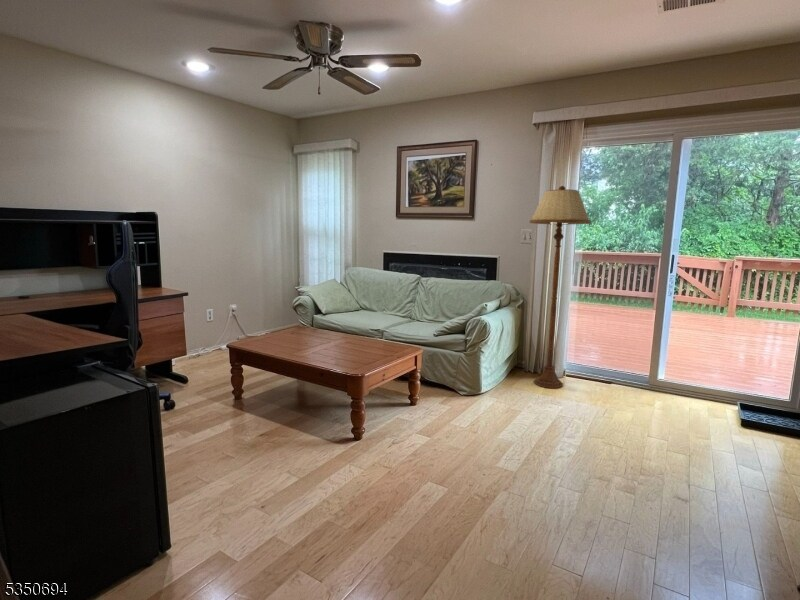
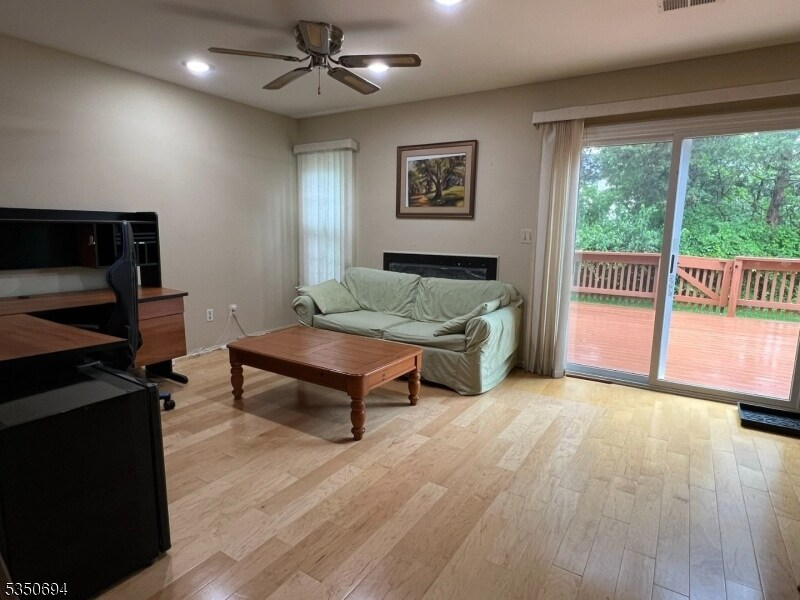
- floor lamp (554, 287)
